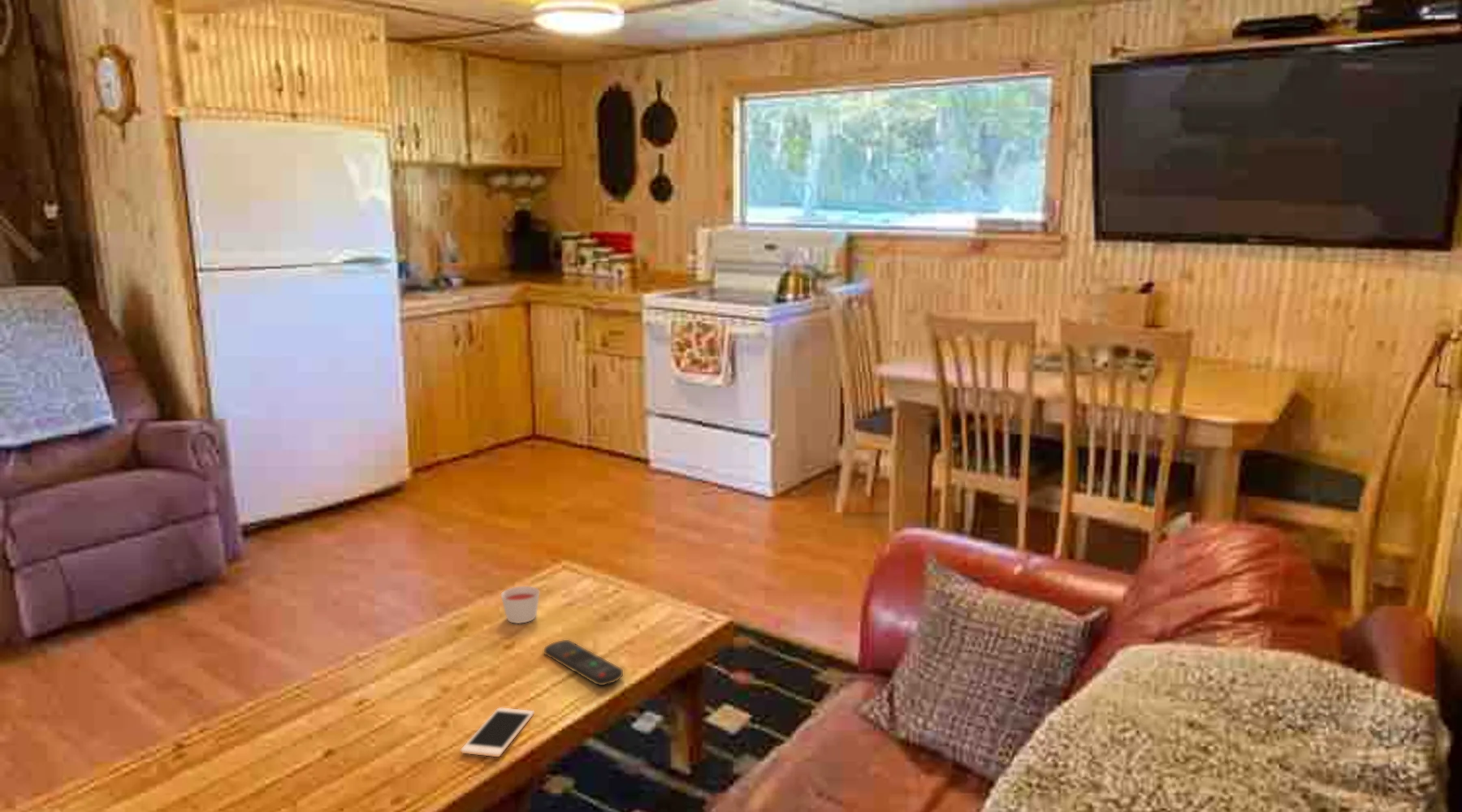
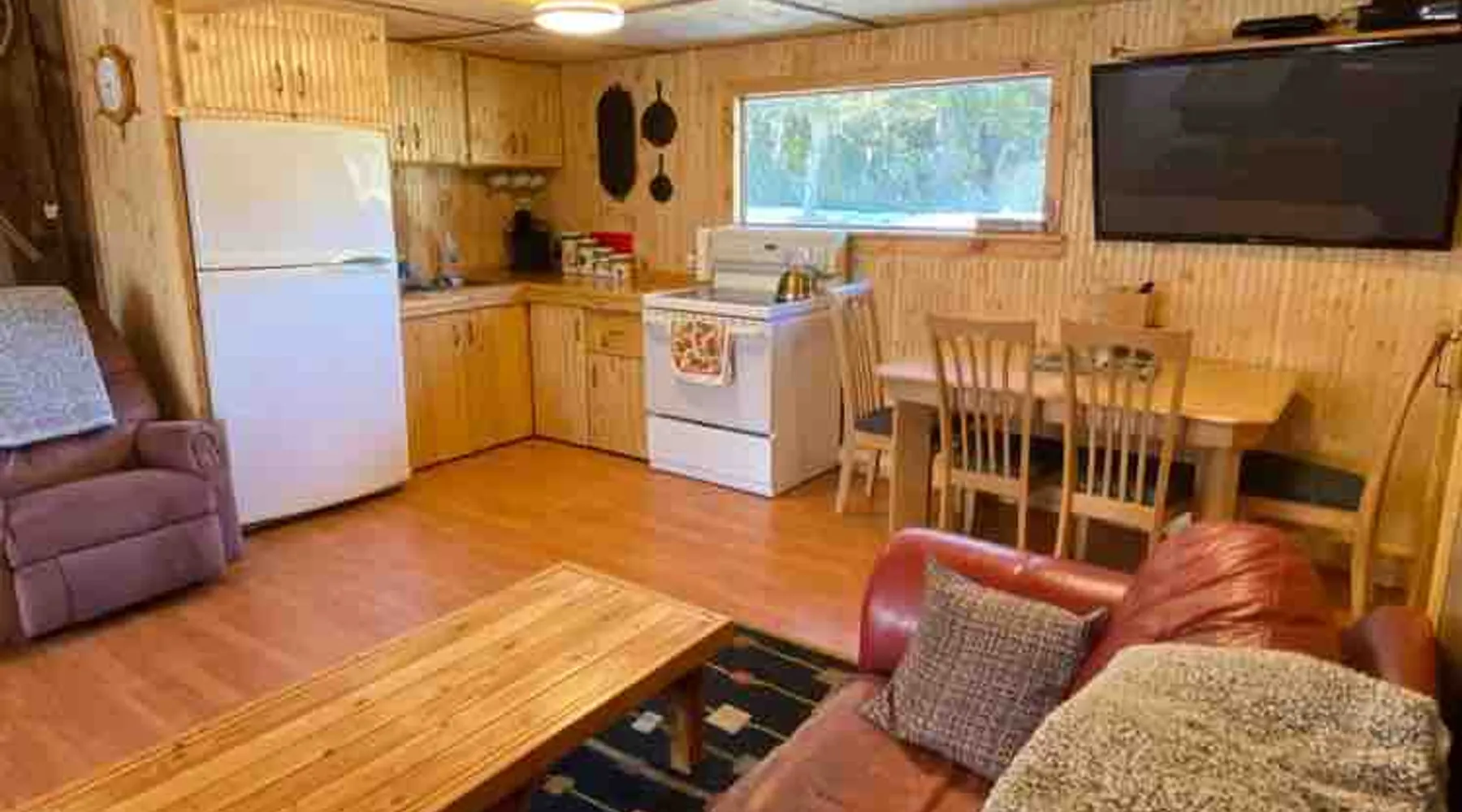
- remote control (582, 661)
- cell phone (499, 731)
- candle (521, 605)
